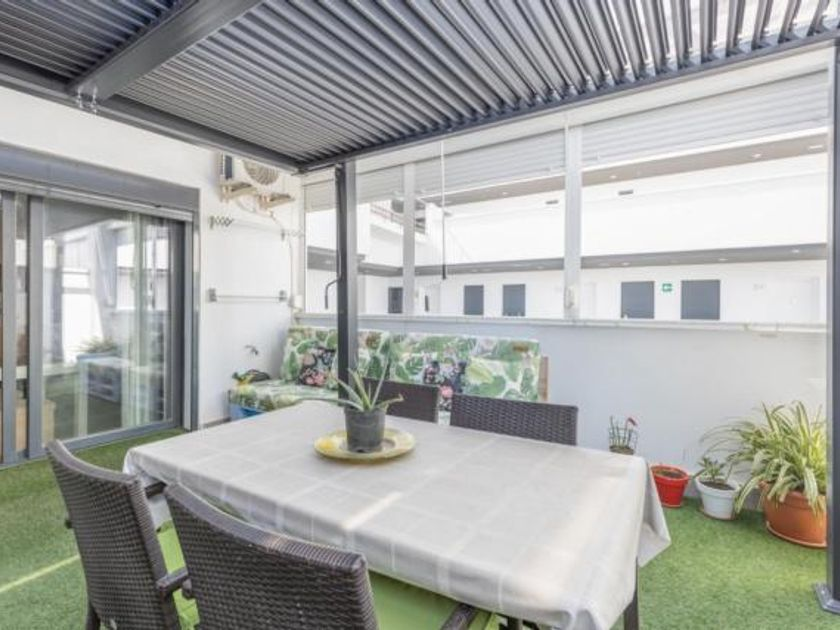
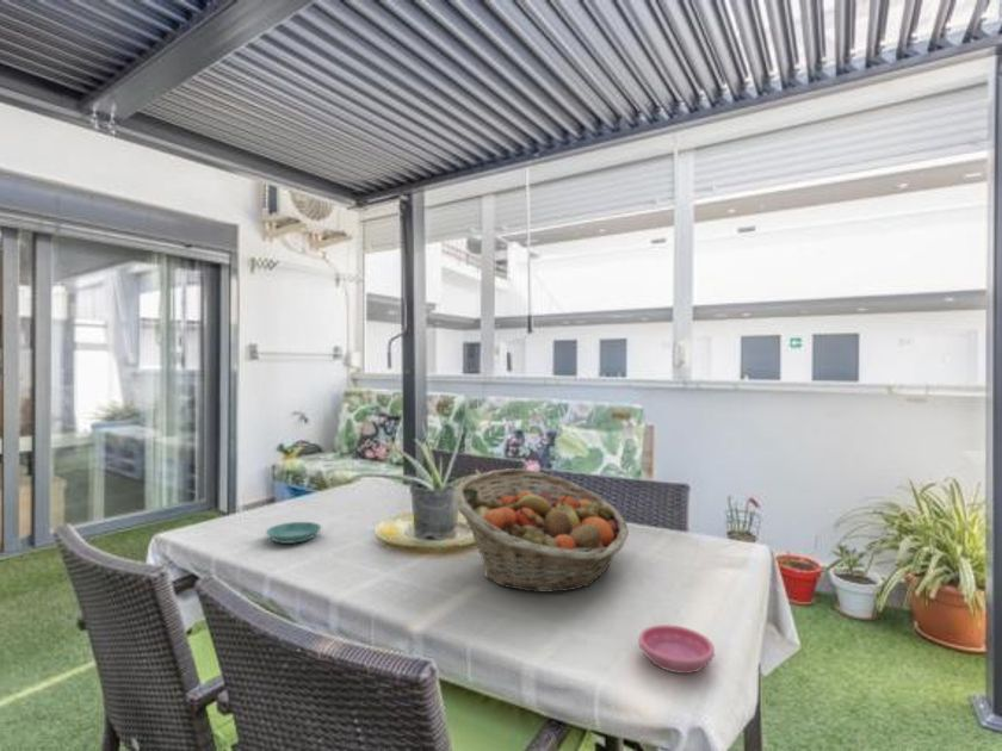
+ saucer (675, 650)
+ saucer (293, 533)
+ fruit basket (542, 522)
